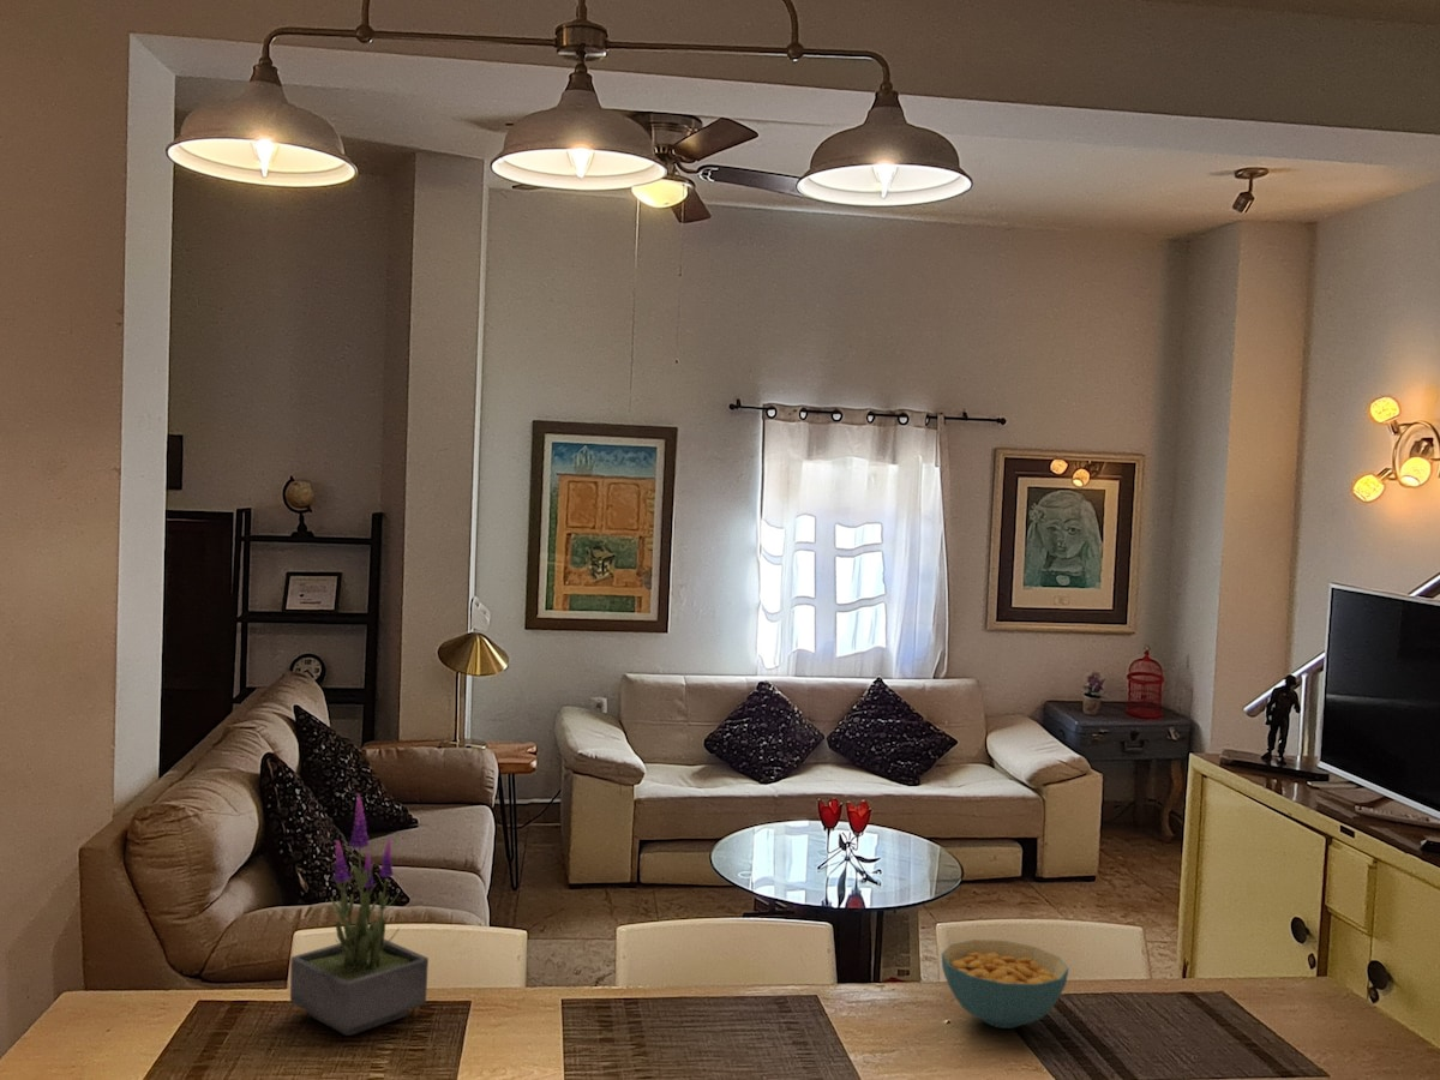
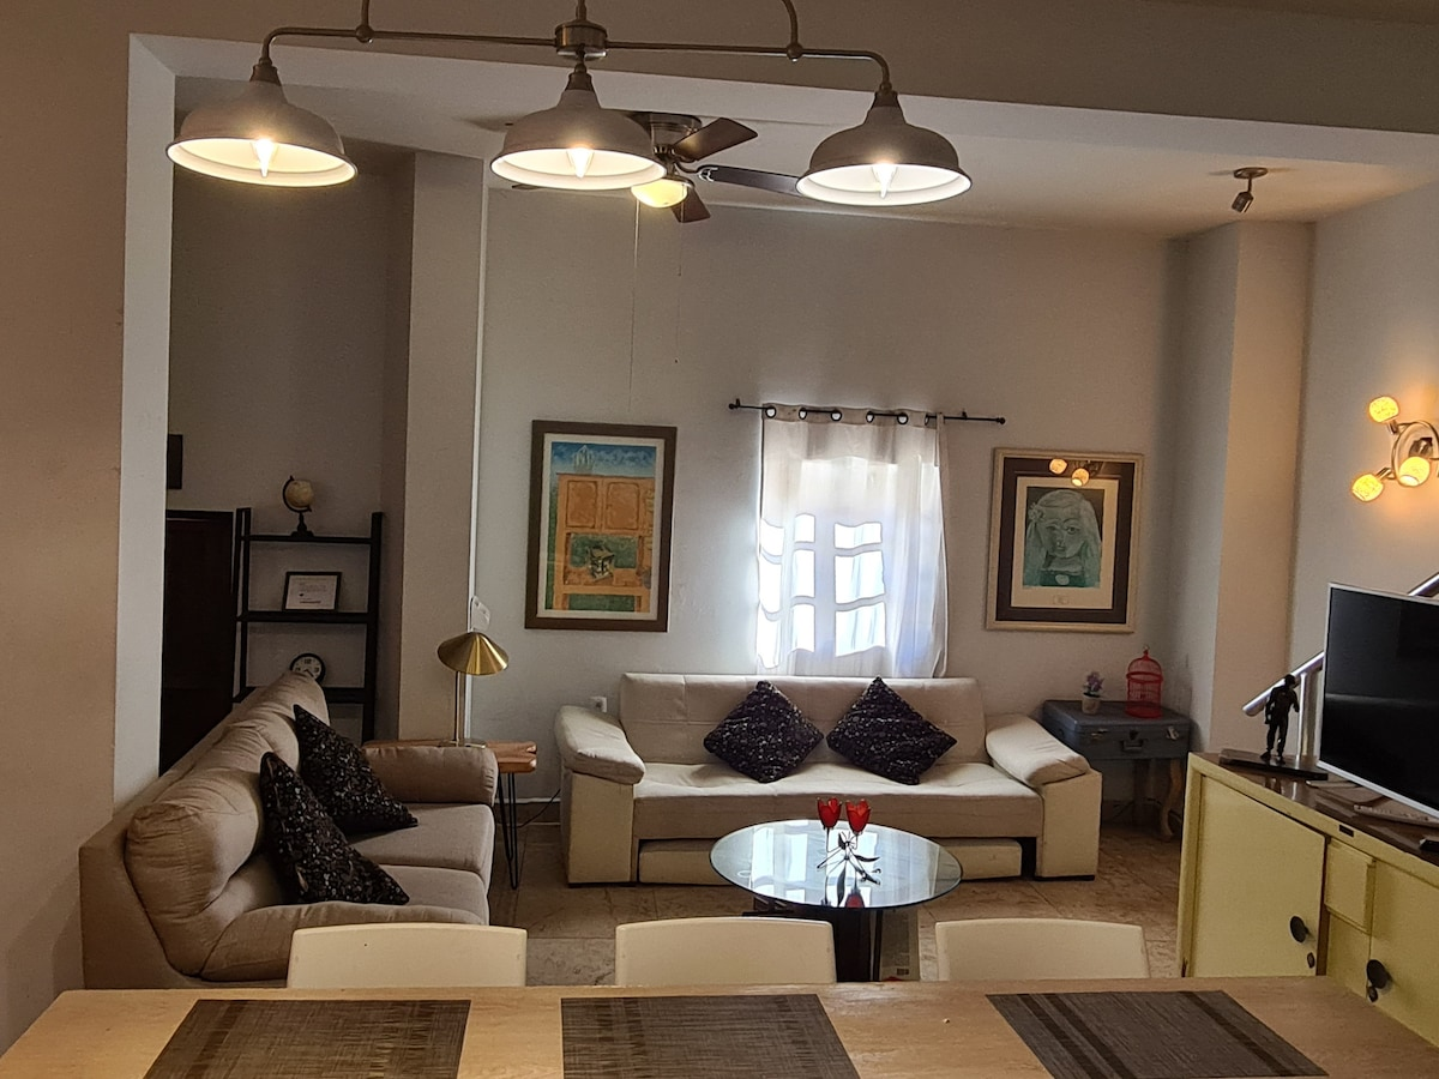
- cereal bowl (1002, 990)
- potted plant (361, 904)
